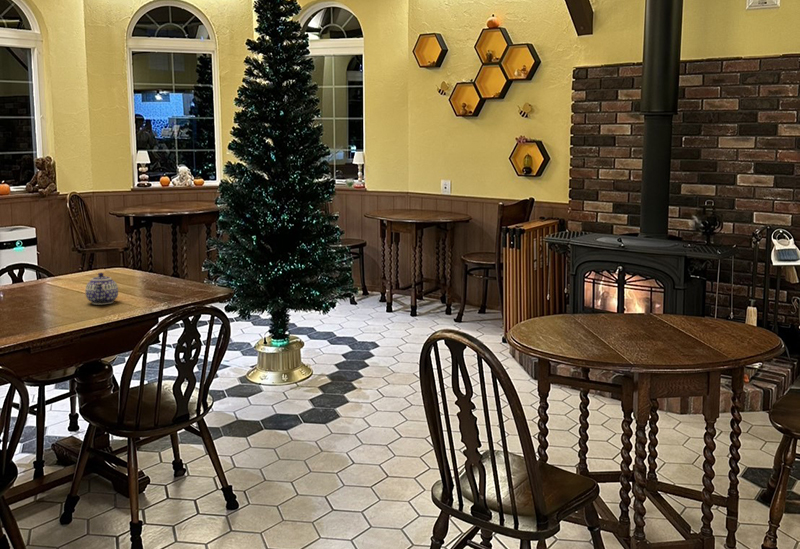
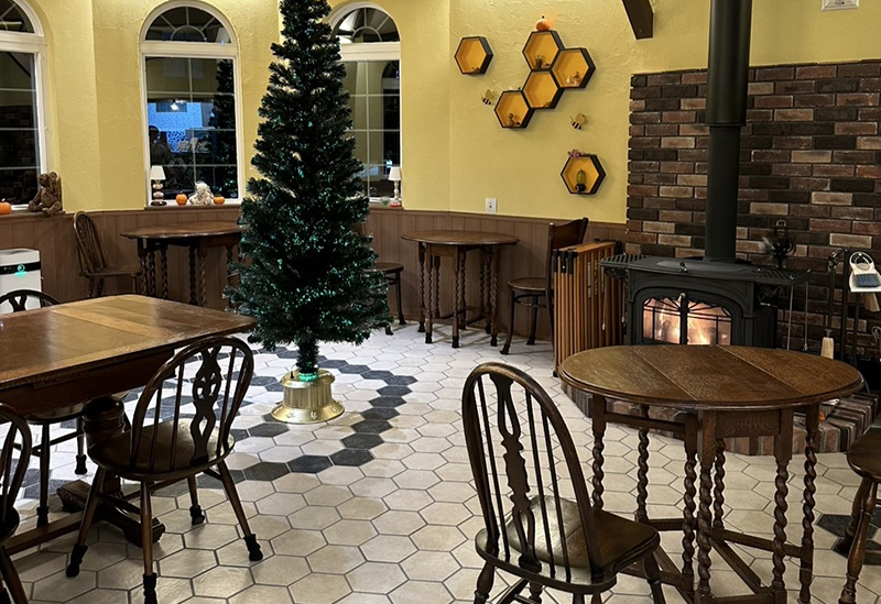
- teapot (101, 287)
